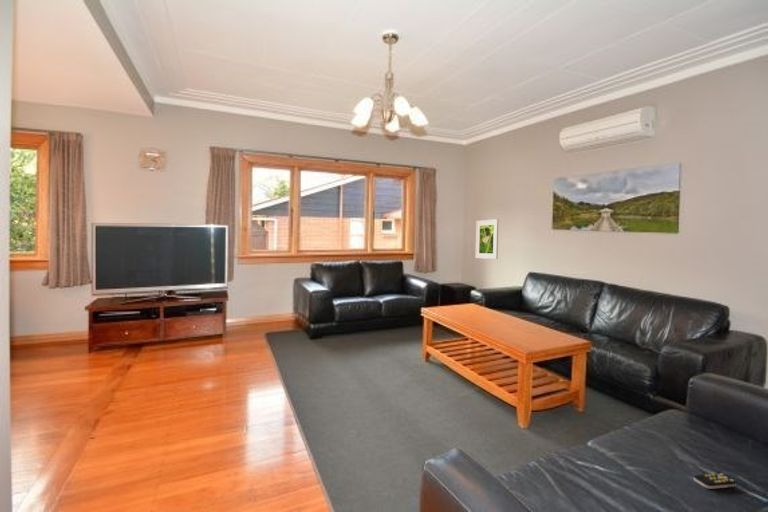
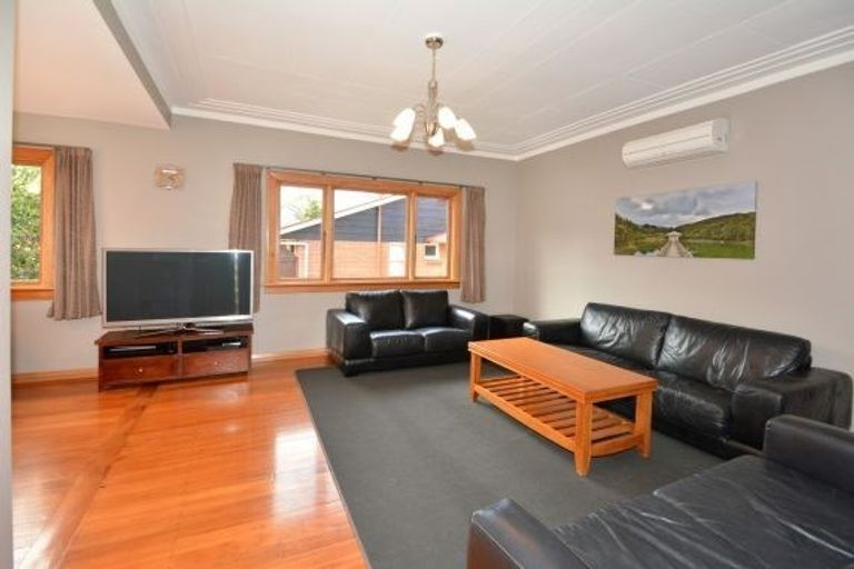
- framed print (486, 239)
- remote control (714, 480)
